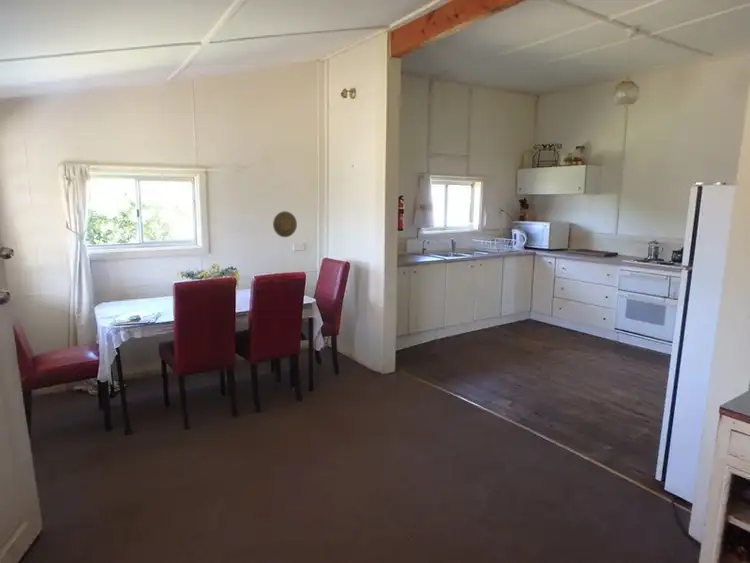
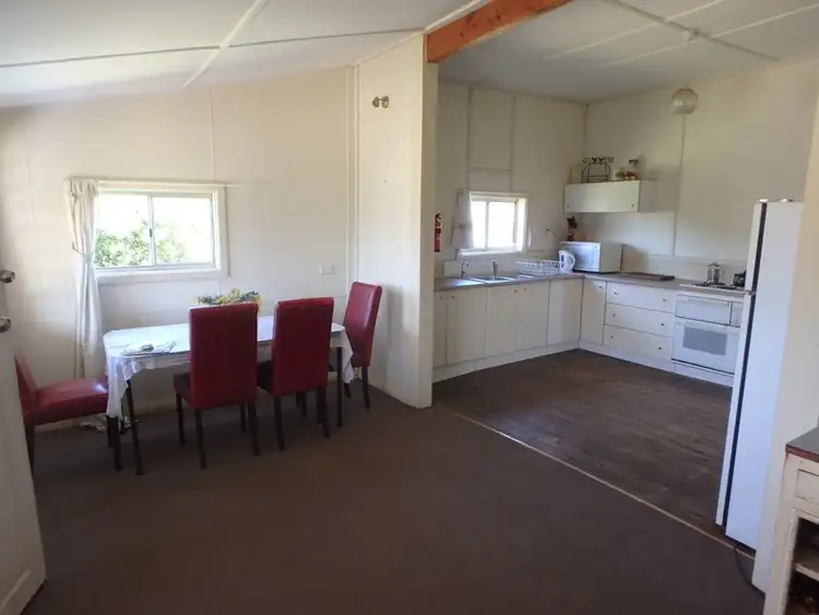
- decorative plate (285, 224)
